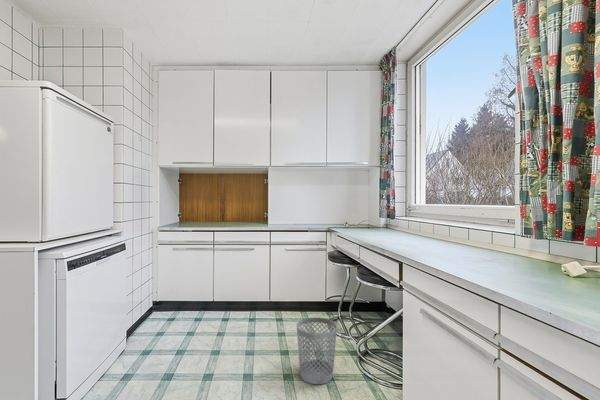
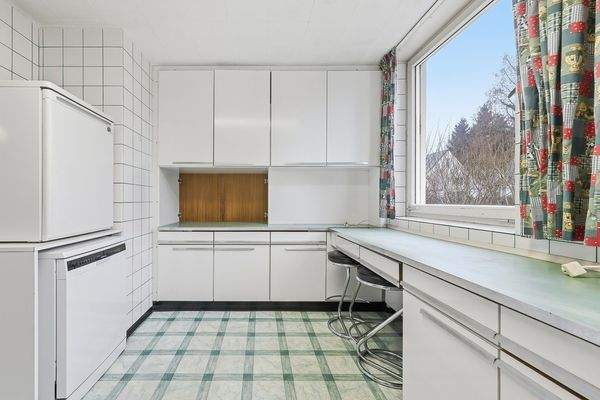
- wastebasket (316, 349)
